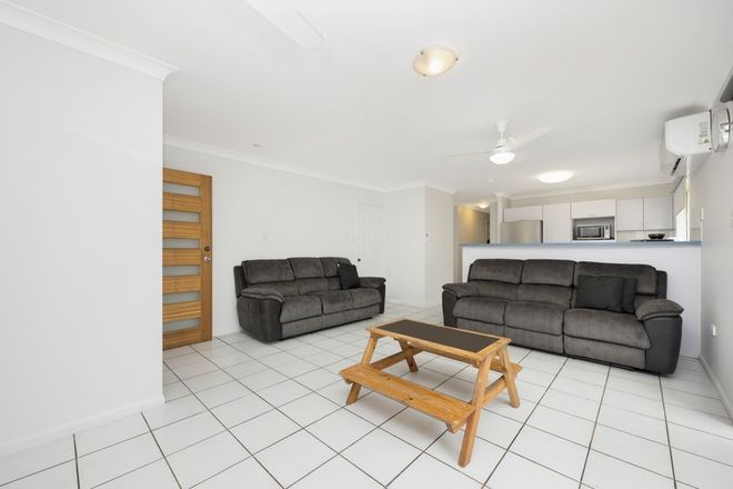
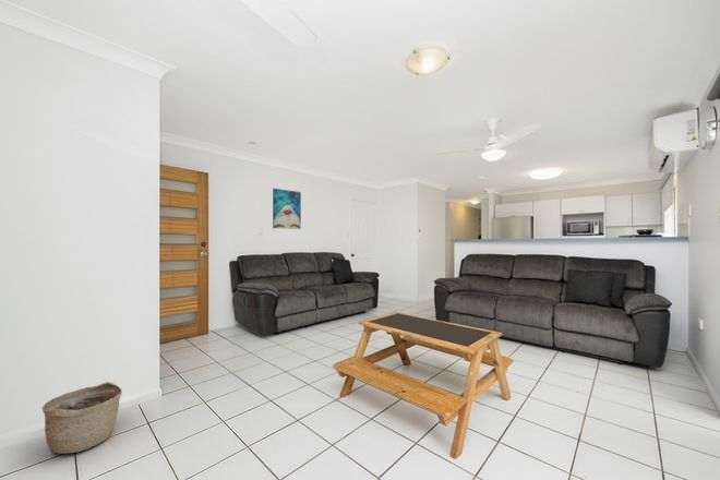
+ basket (84, 415)
+ wall art (287, 209)
